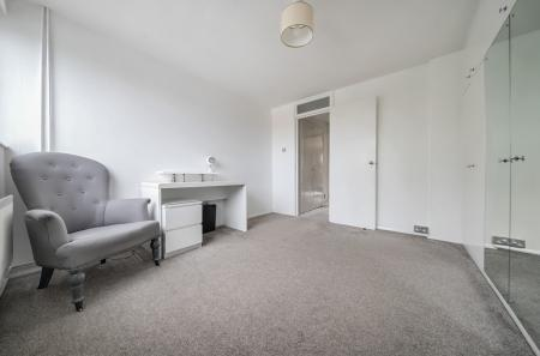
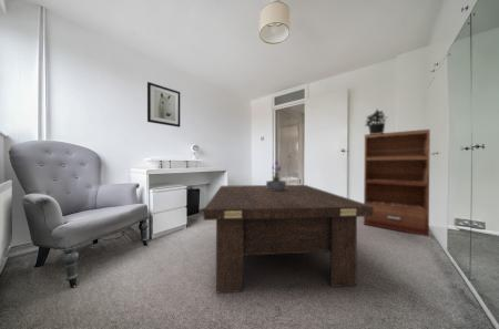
+ bookshelf (393, 179)
+ wall art (164, 105)
+ potted plant (376, 122)
+ coffee table (273, 222)
+ potted plant (276, 173)
